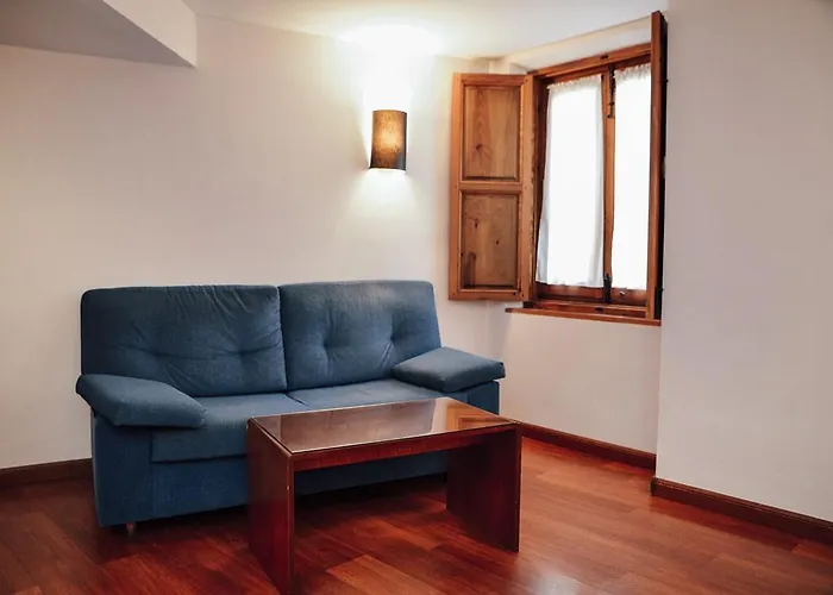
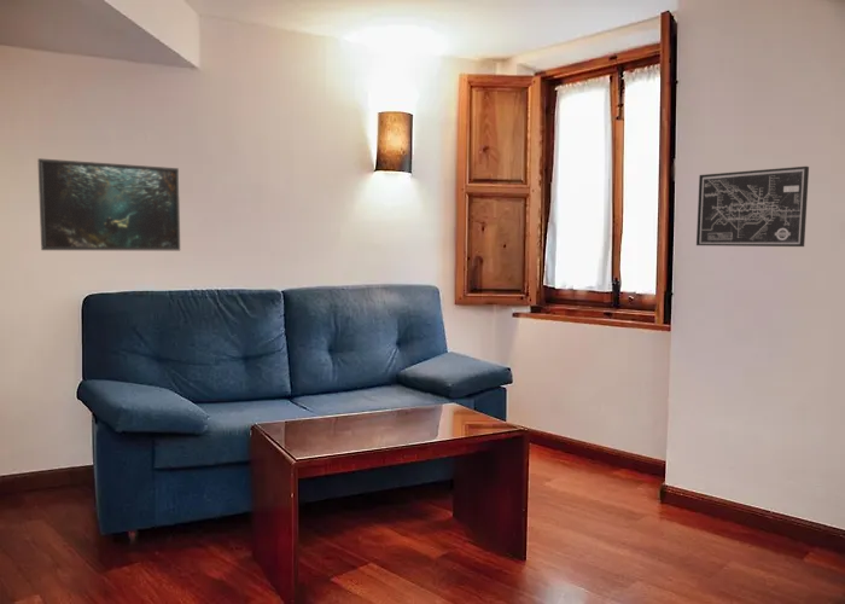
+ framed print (112, 207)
+ wall art (748, 208)
